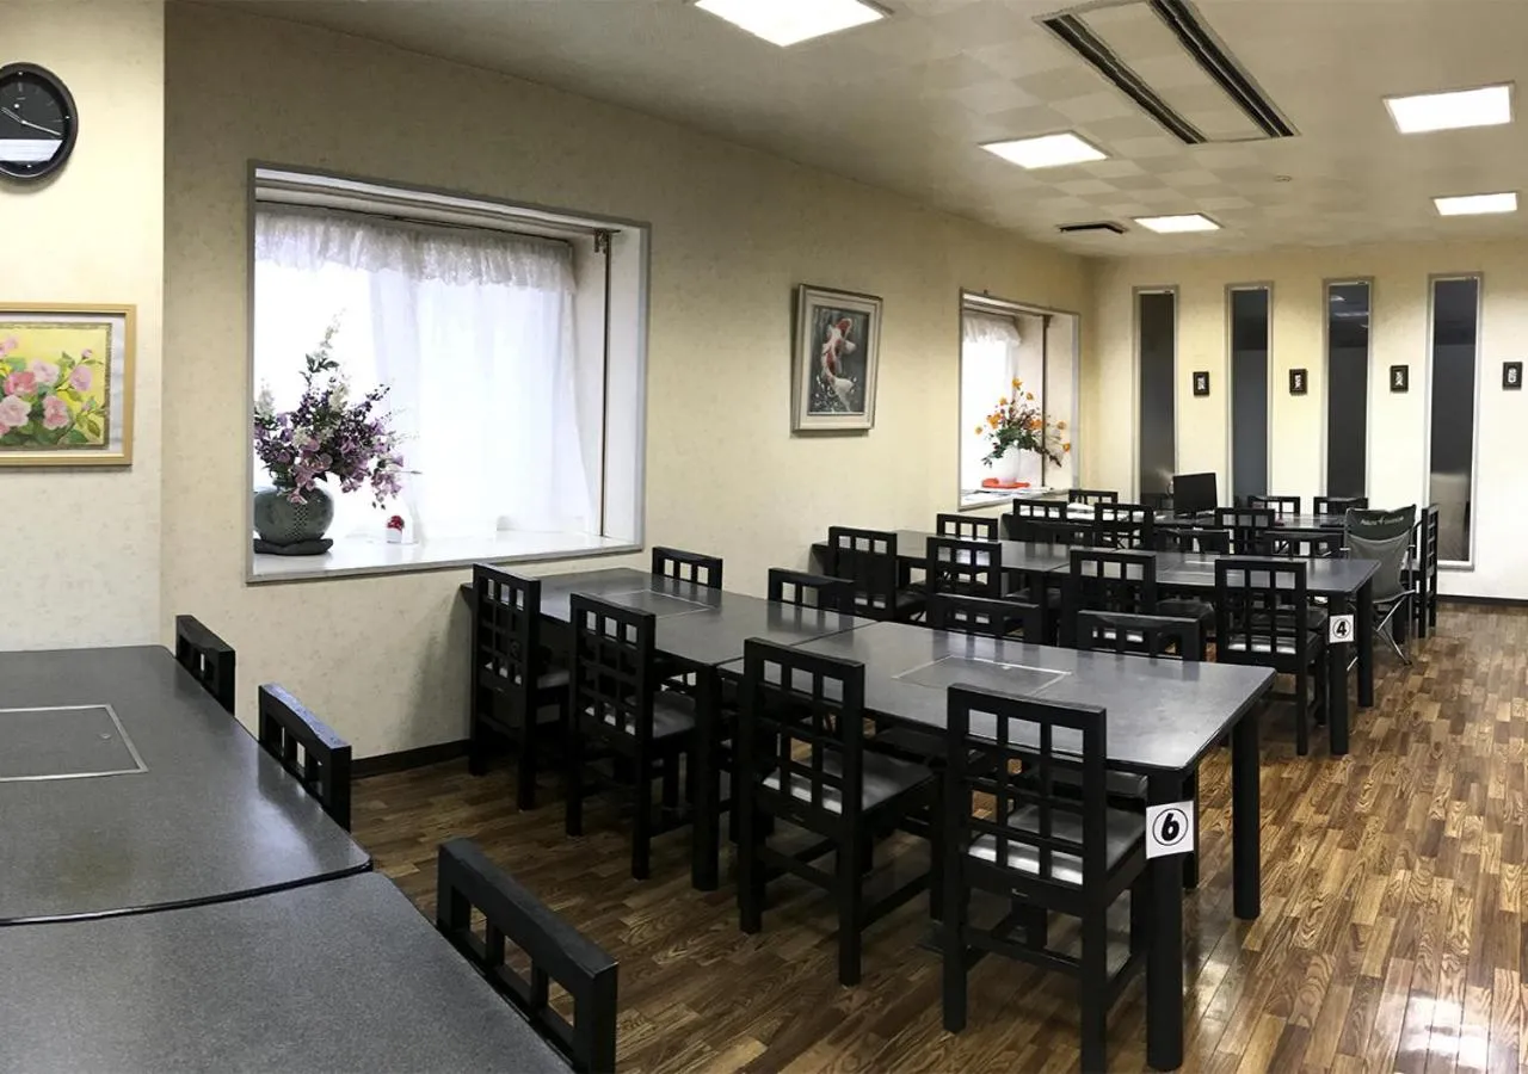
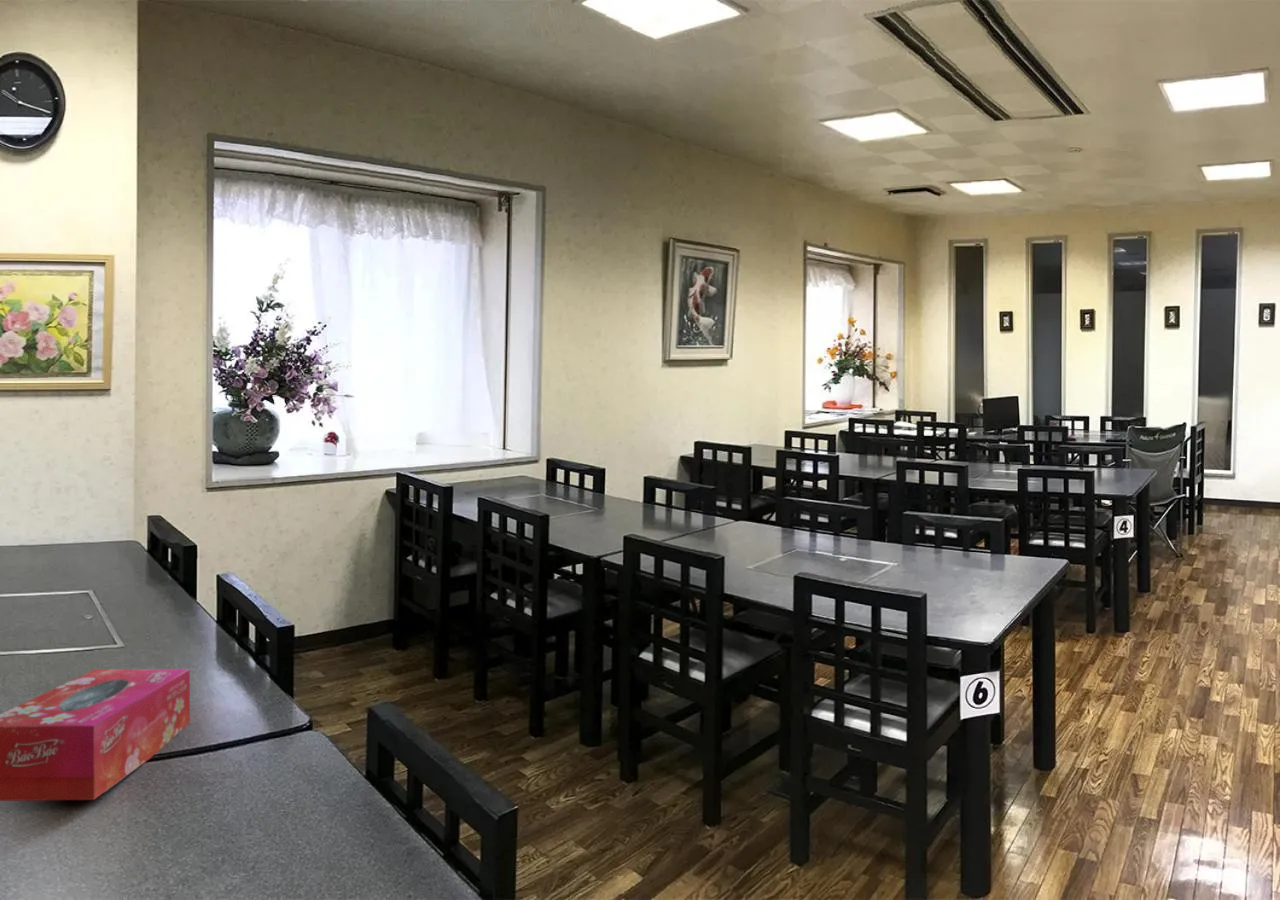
+ tissue box (94, 727)
